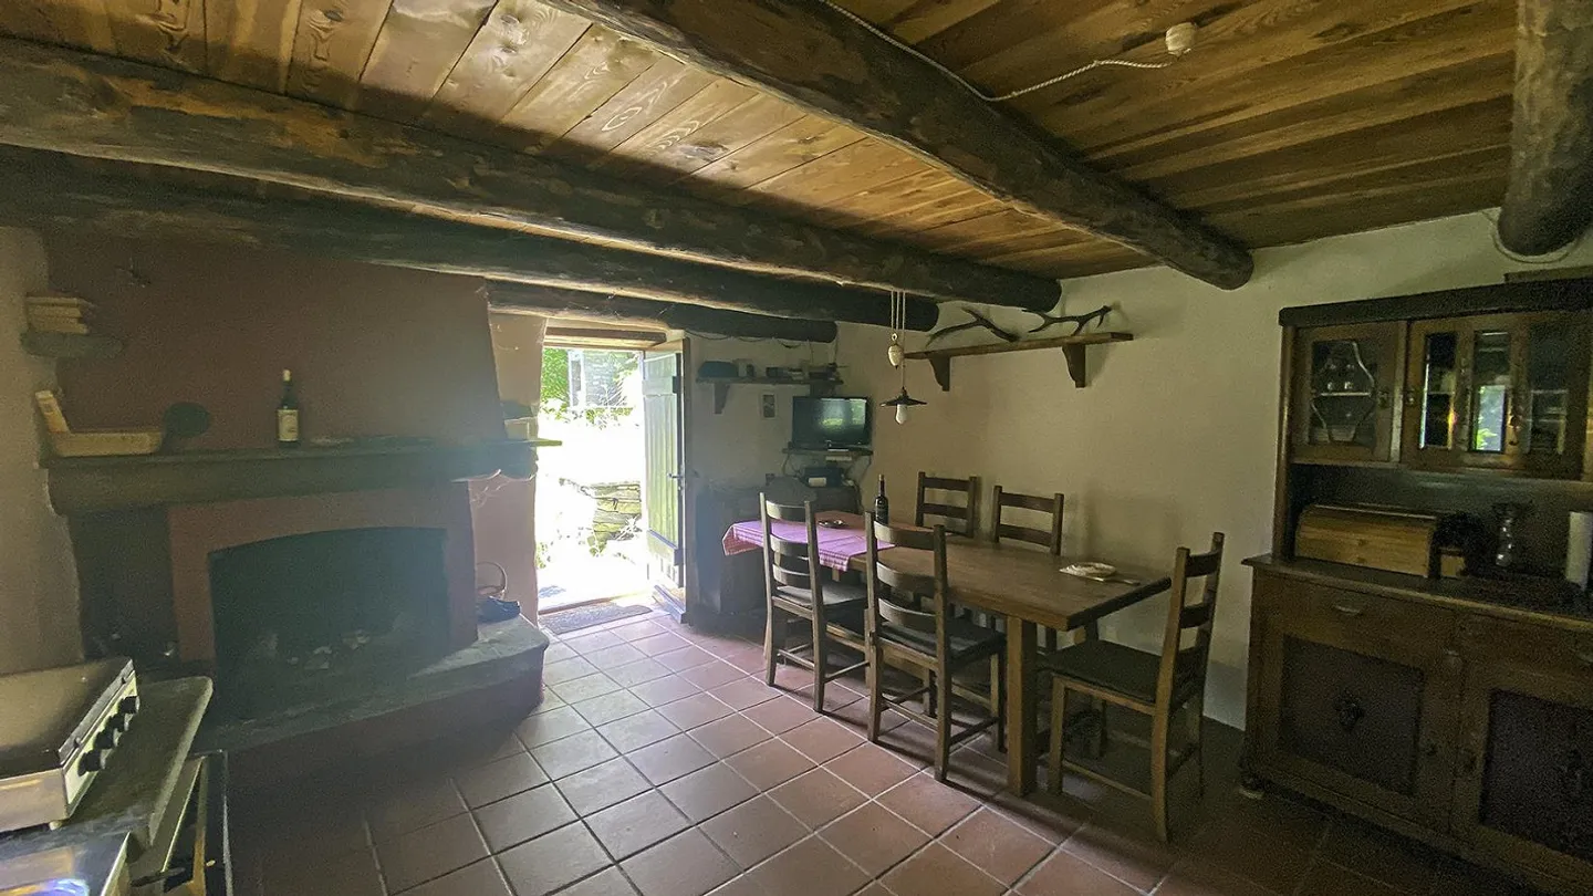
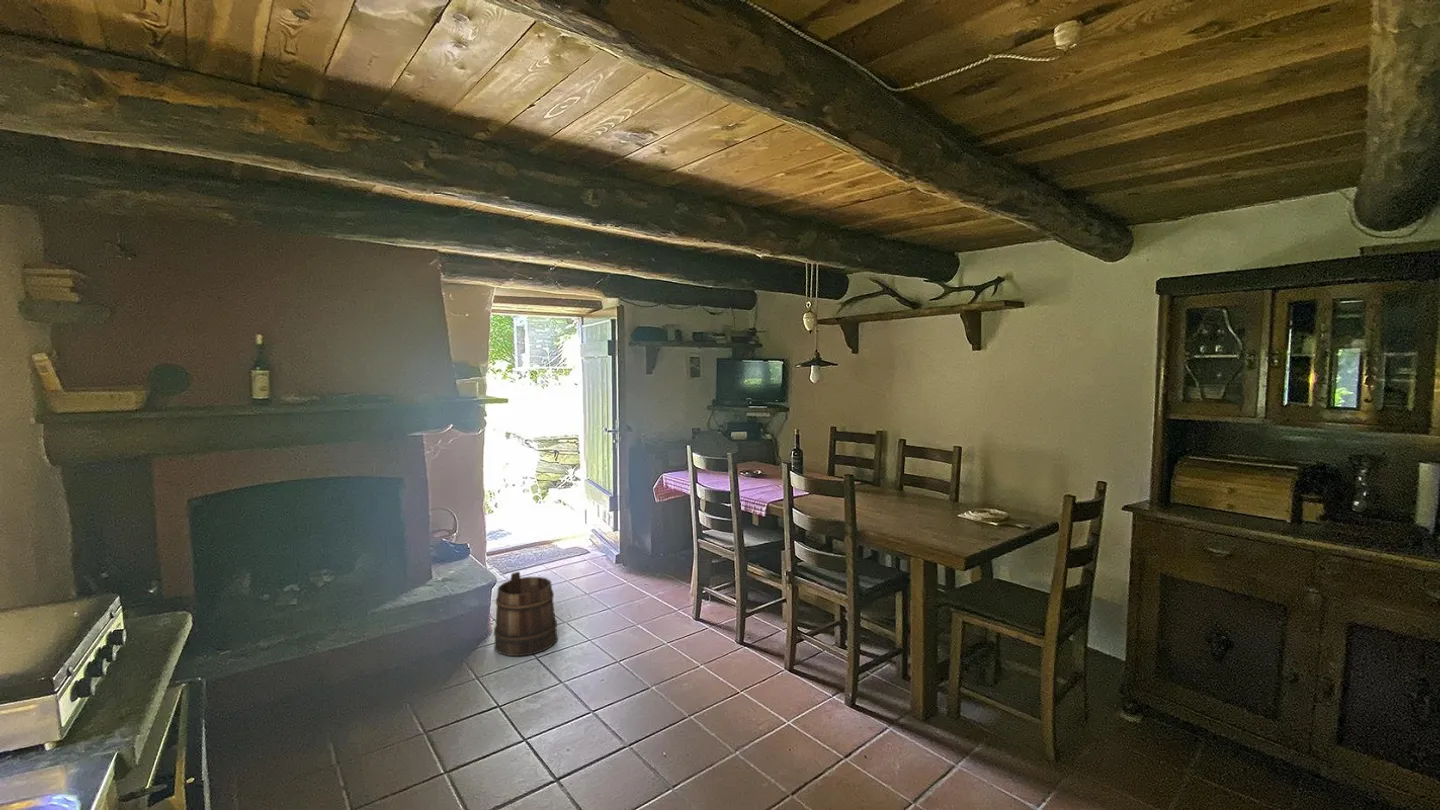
+ bucket (525, 610)
